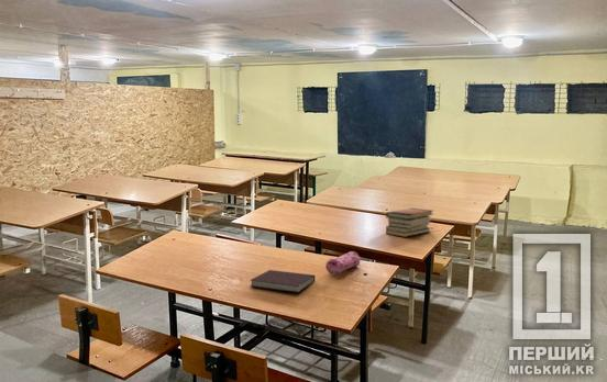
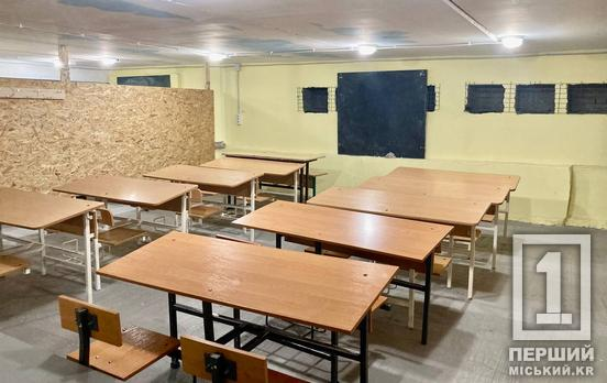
- notebook (283, 280)
- pencil case (343, 262)
- book stack (409, 222)
